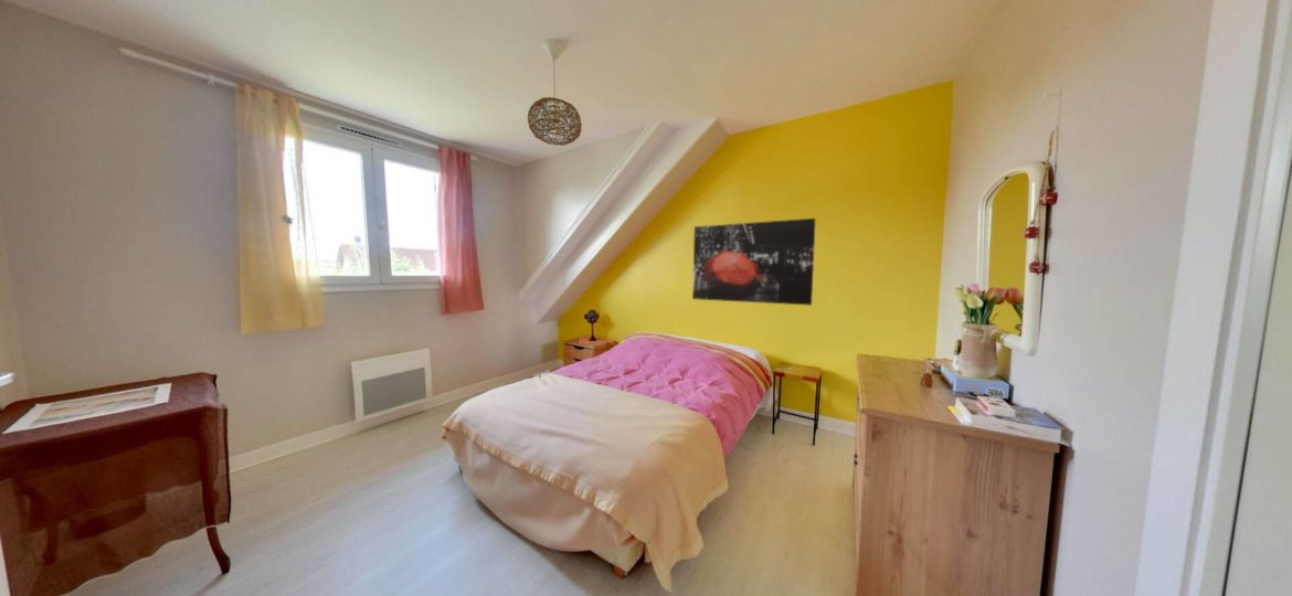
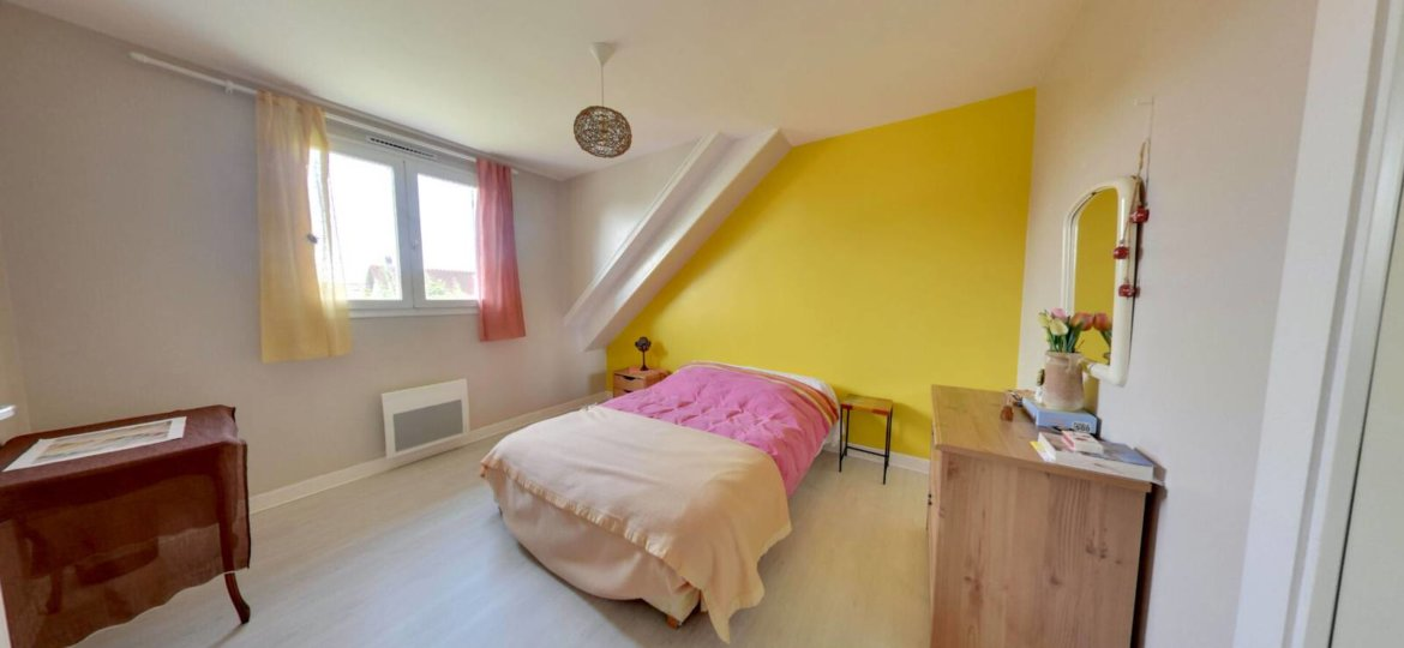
- wall art (748, 263)
